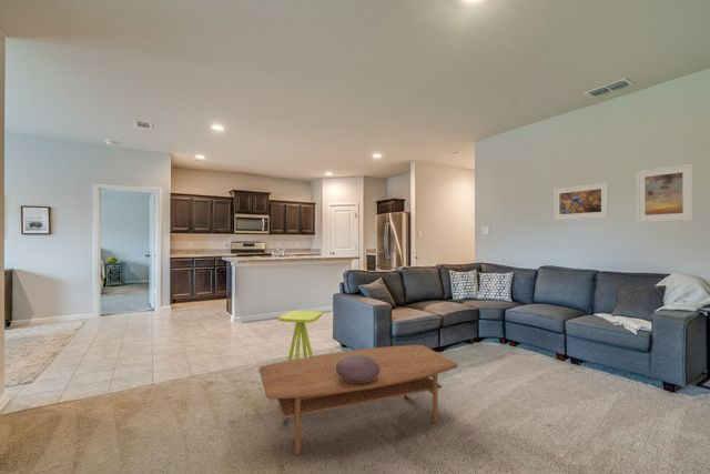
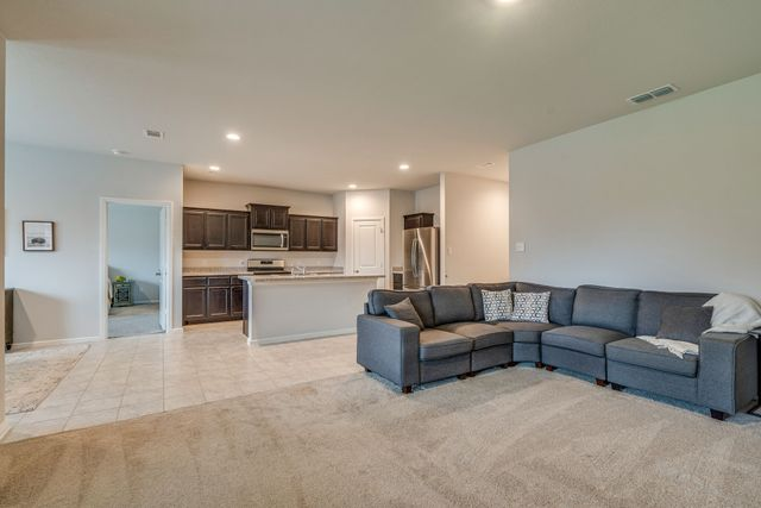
- coffee table (359, 393)
- decorative bowl (357, 367)
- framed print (579, 202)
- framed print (662, 194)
- side table (298, 344)
